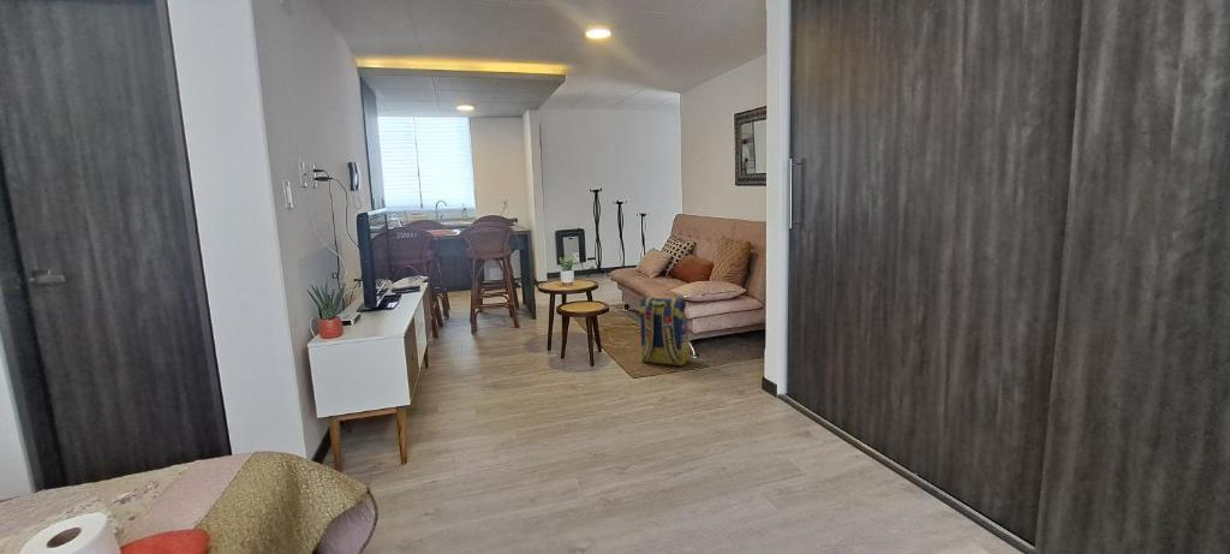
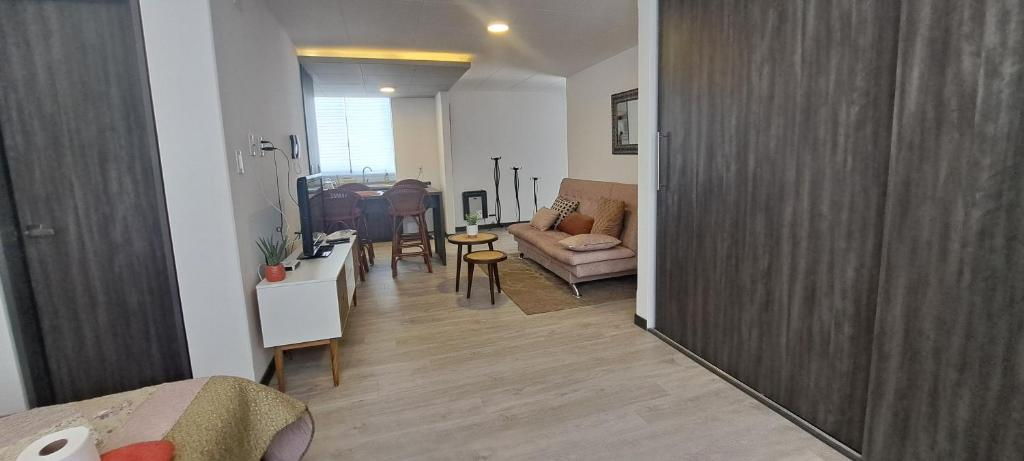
- backpack (663, 329)
